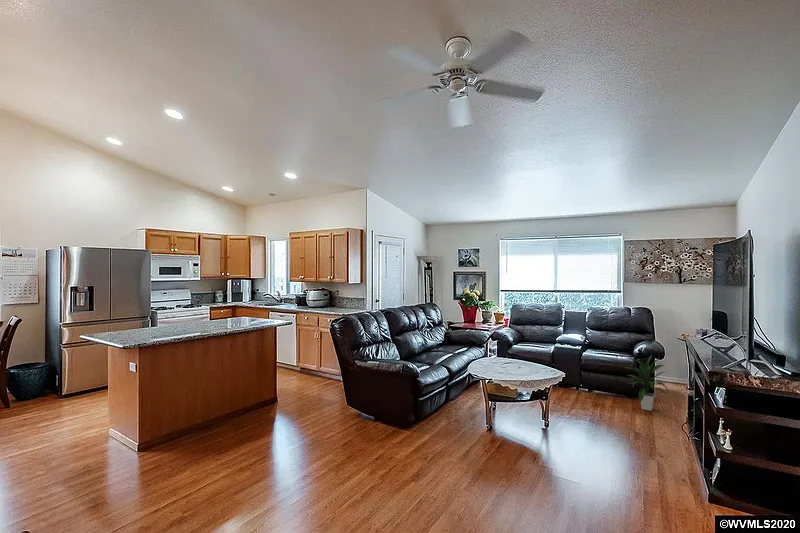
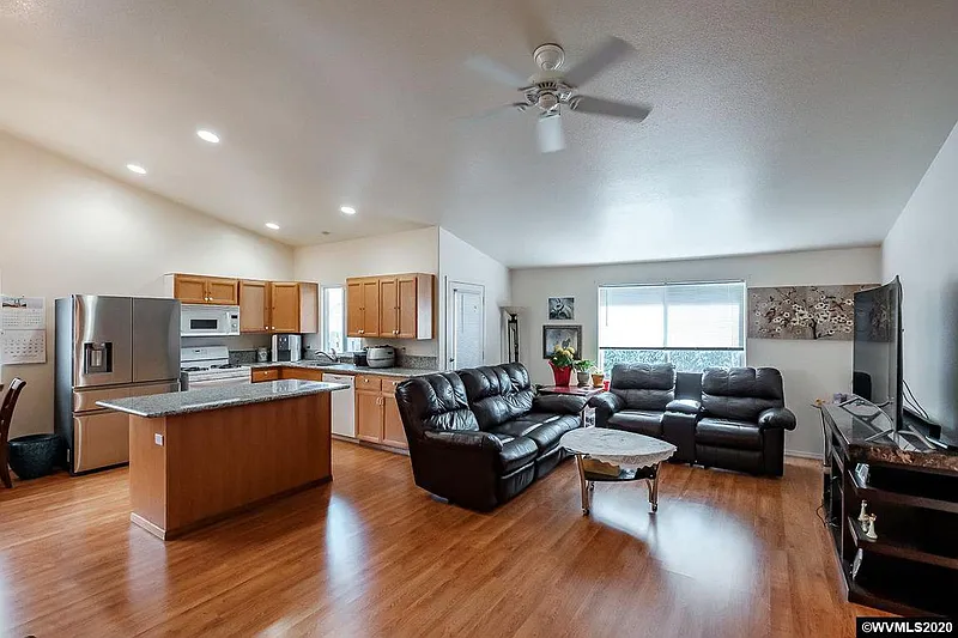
- indoor plant (644, 381)
